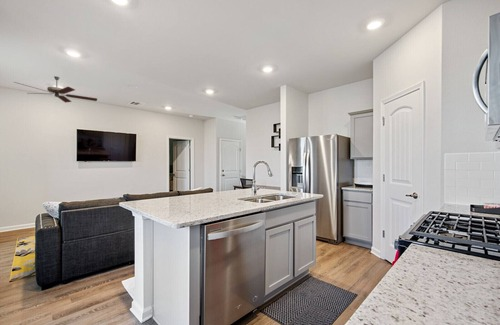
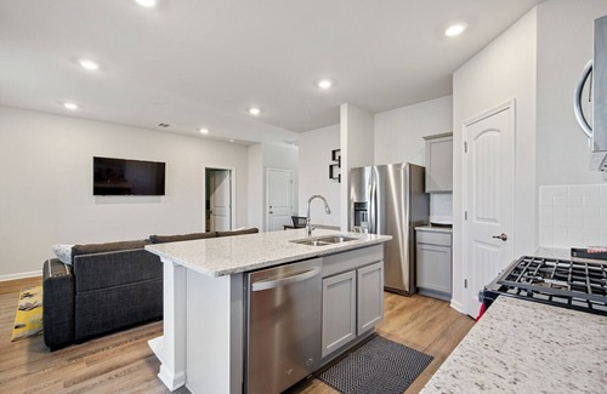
- ceiling fan (59, 88)
